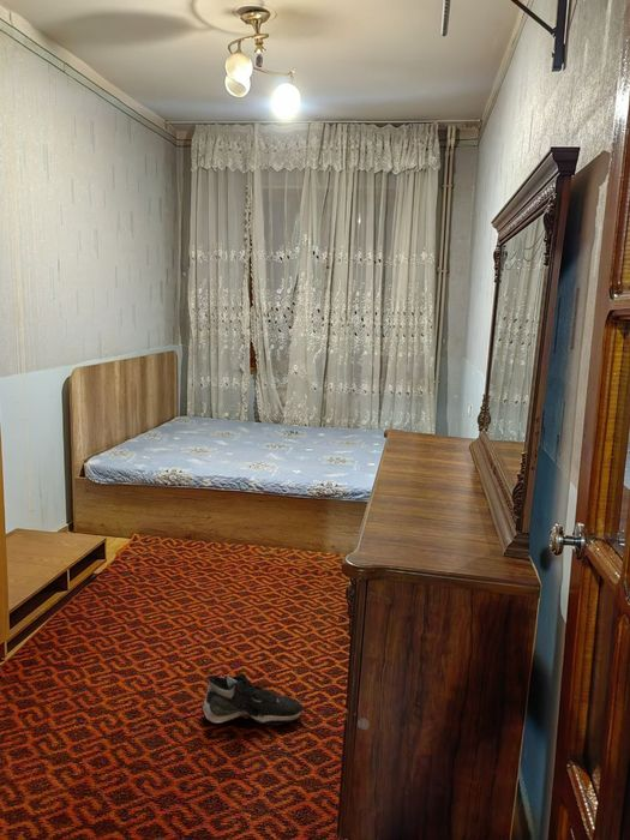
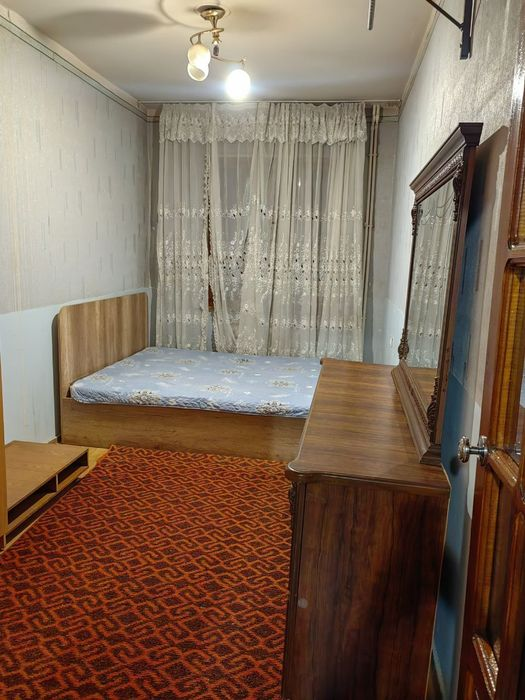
- shoe (252, 695)
